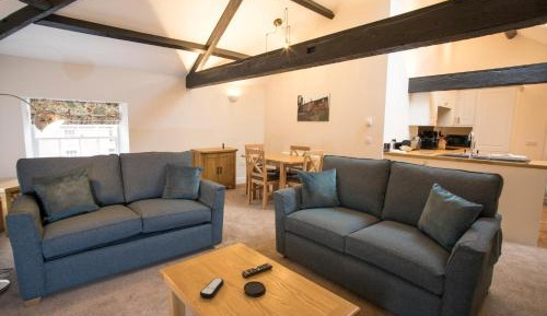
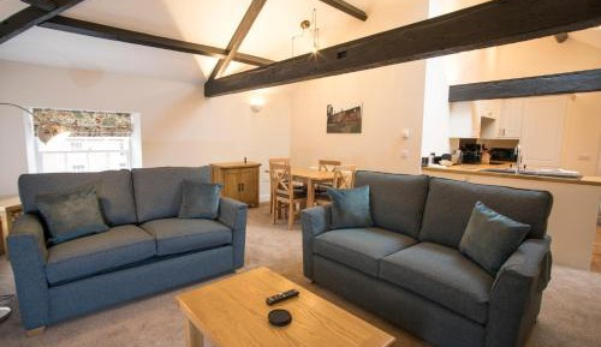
- remote control (212, 286)
